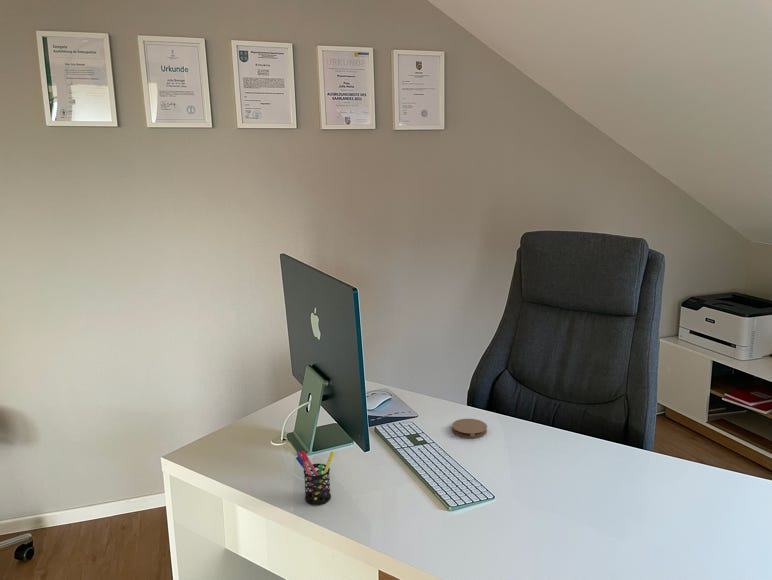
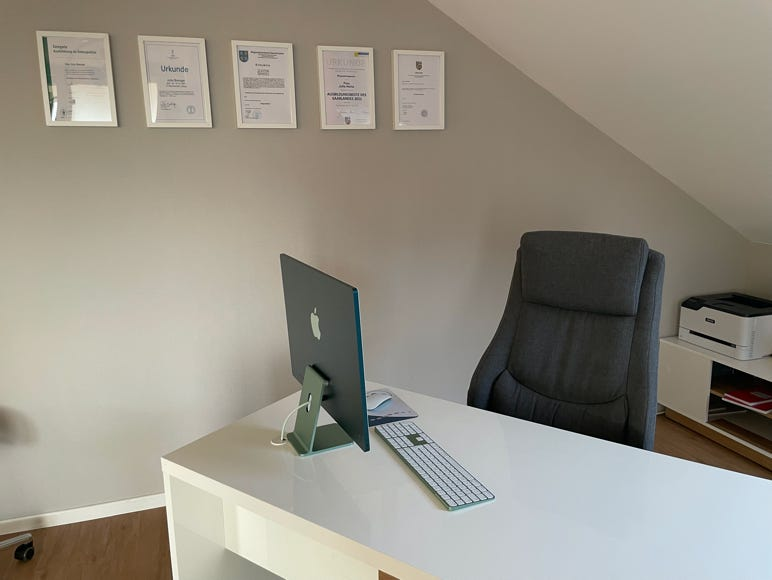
- pen holder (316, 475)
- coaster (469, 427)
